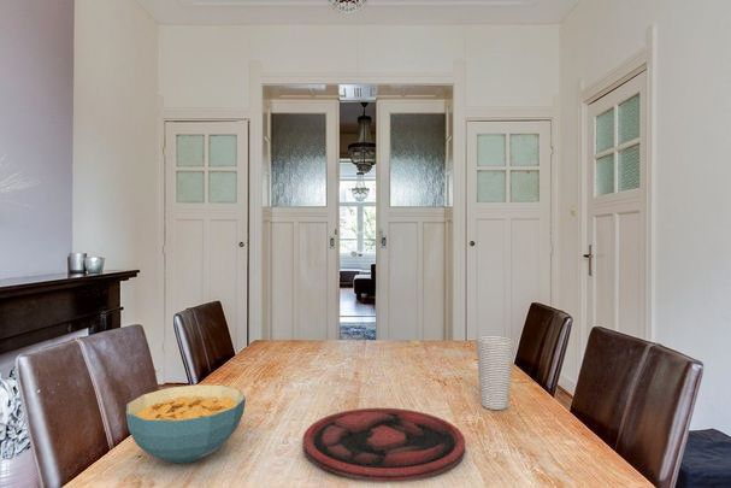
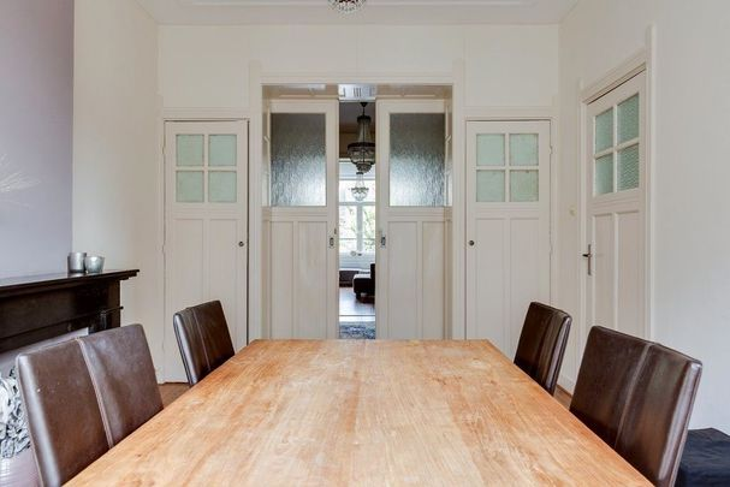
- cereal bowl (187, 428)
- cup (494, 372)
- plate (383, 437)
